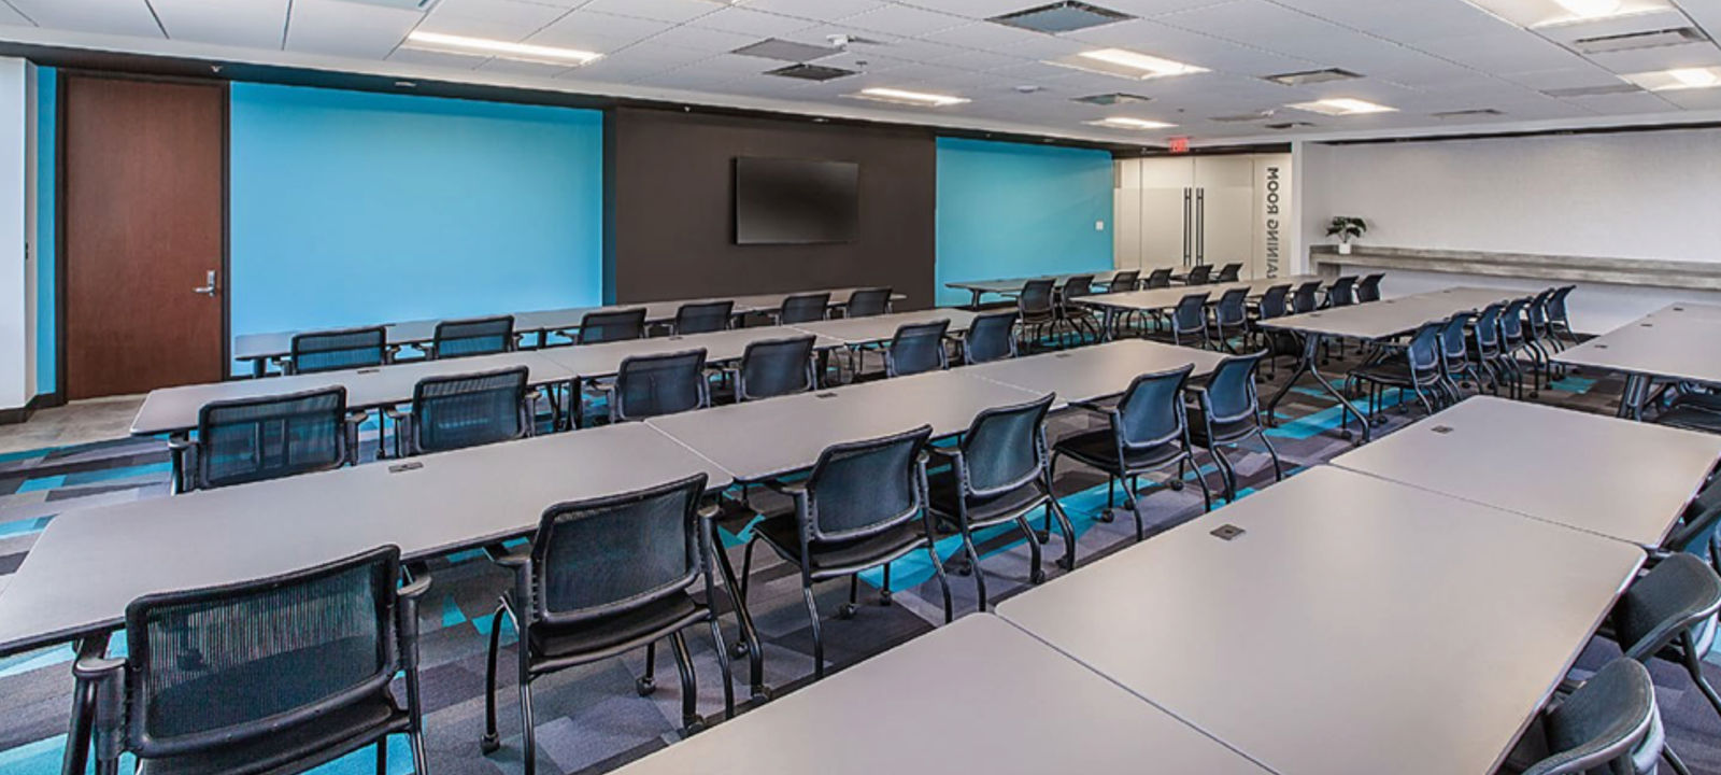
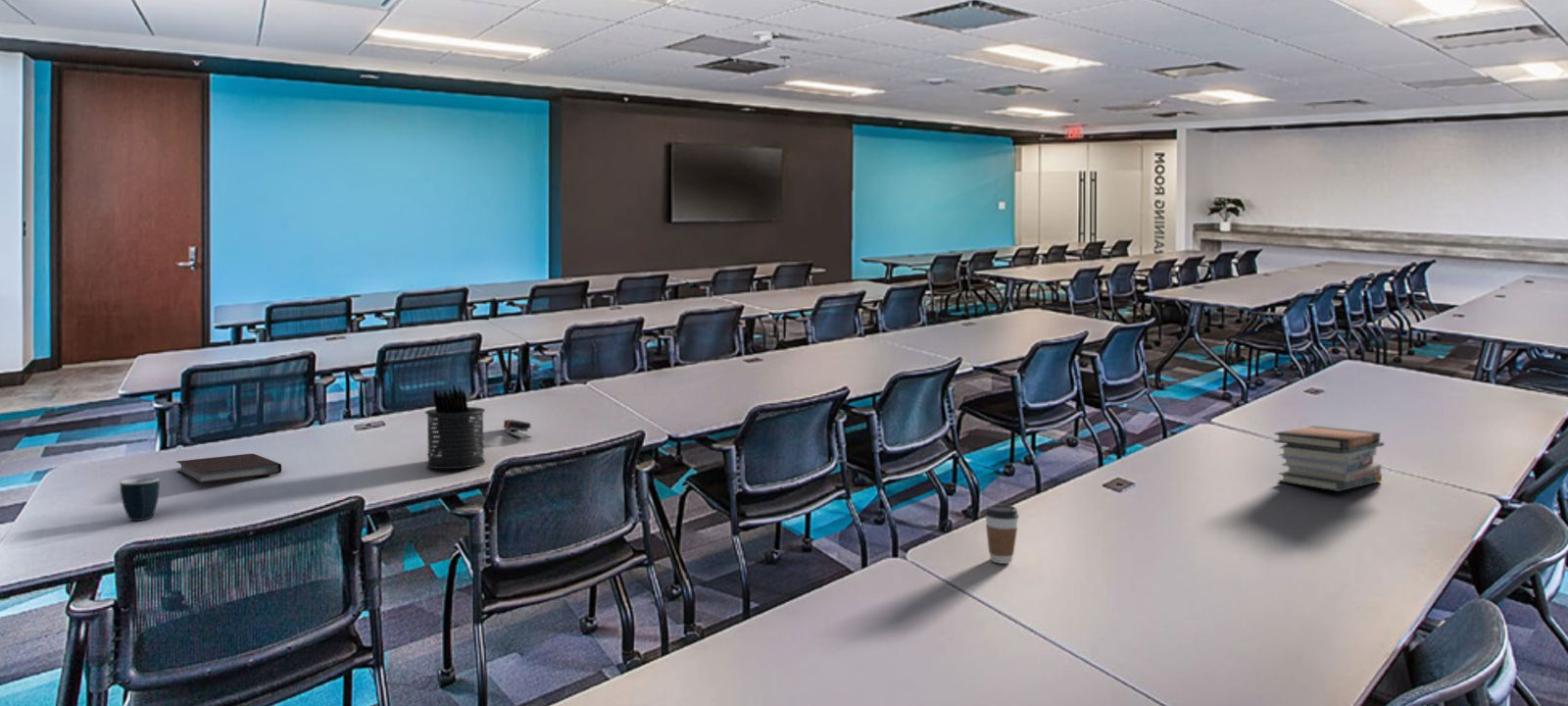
+ notebook (228, 467)
+ stapler (516, 428)
+ book stack (1328, 457)
+ coffee cup (1002, 533)
+ pen holder (456, 424)
+ mug (140, 500)
